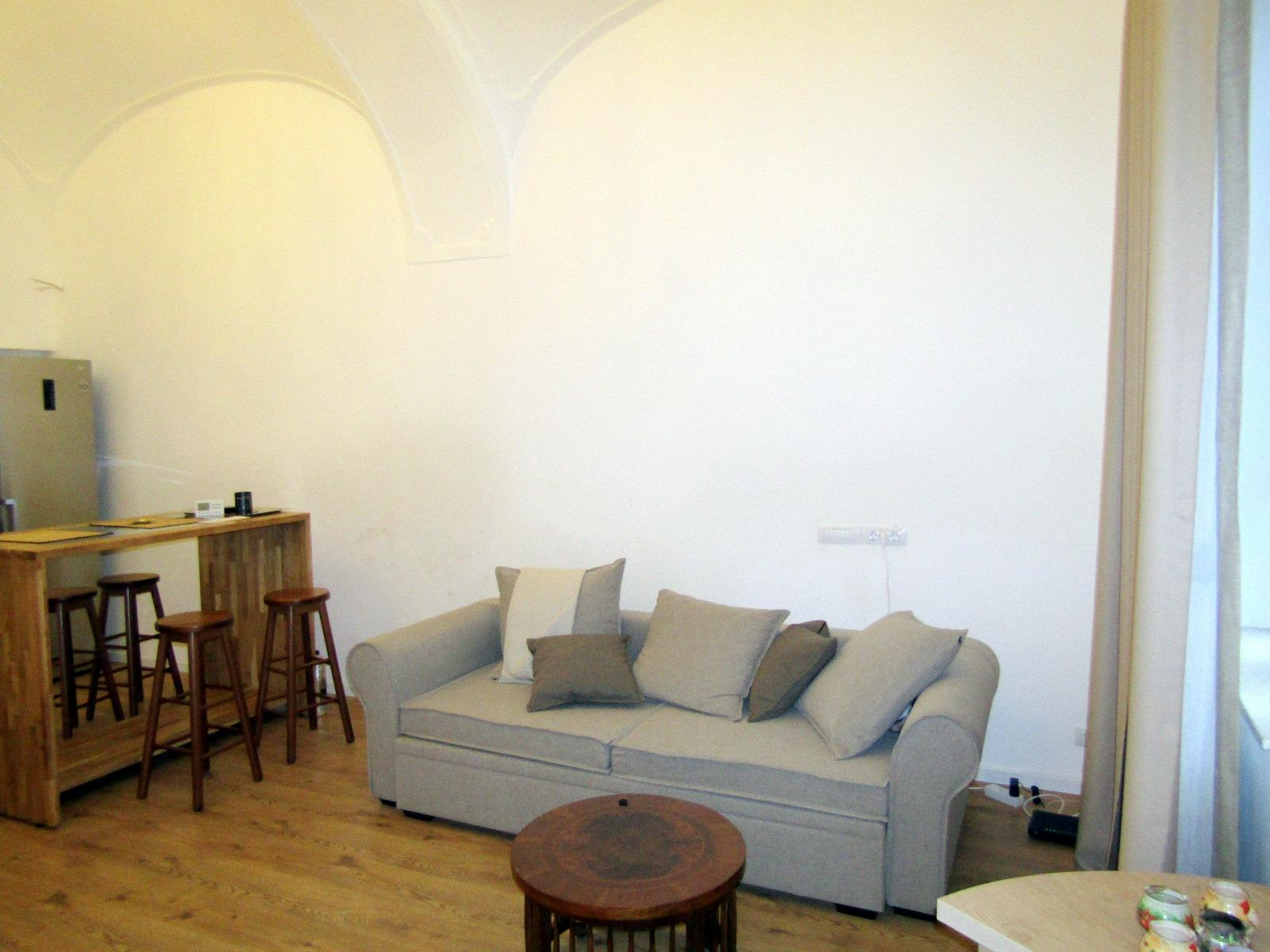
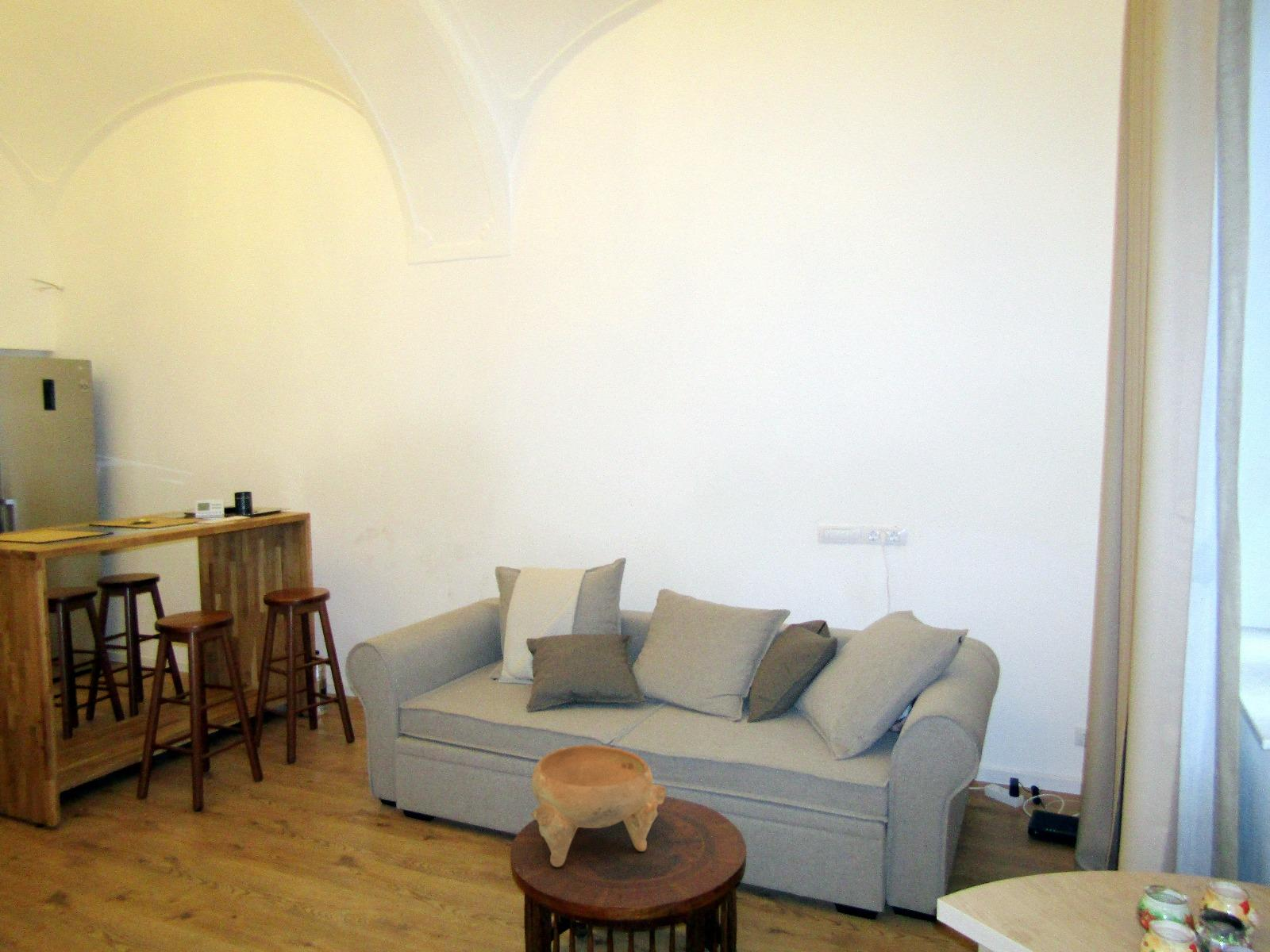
+ decorative bowl (595, 807)
